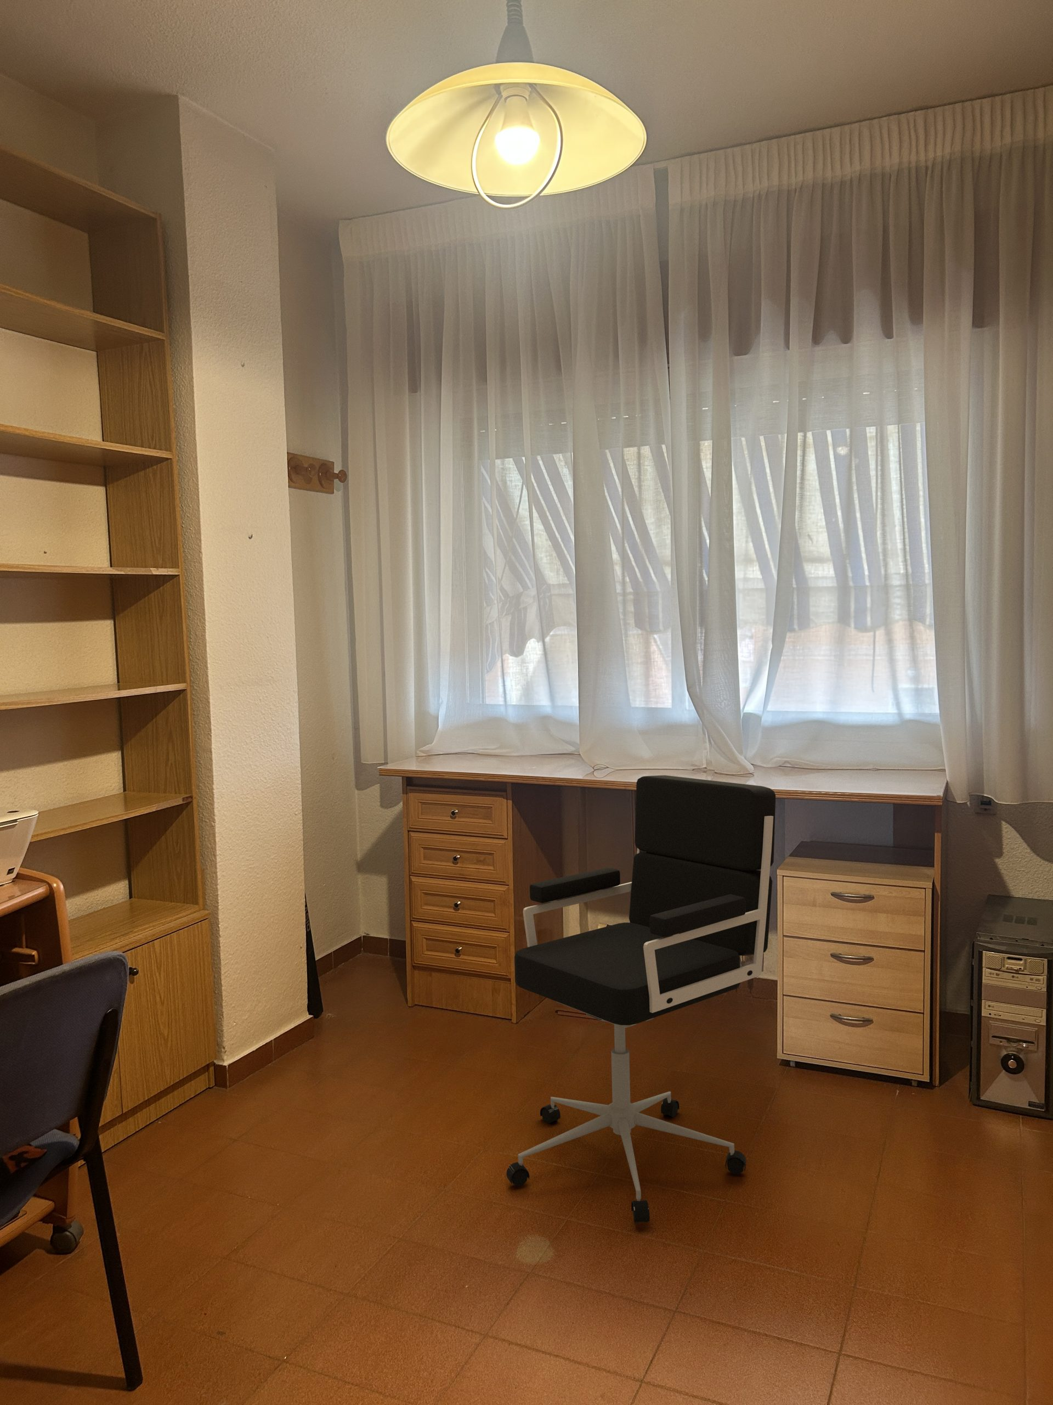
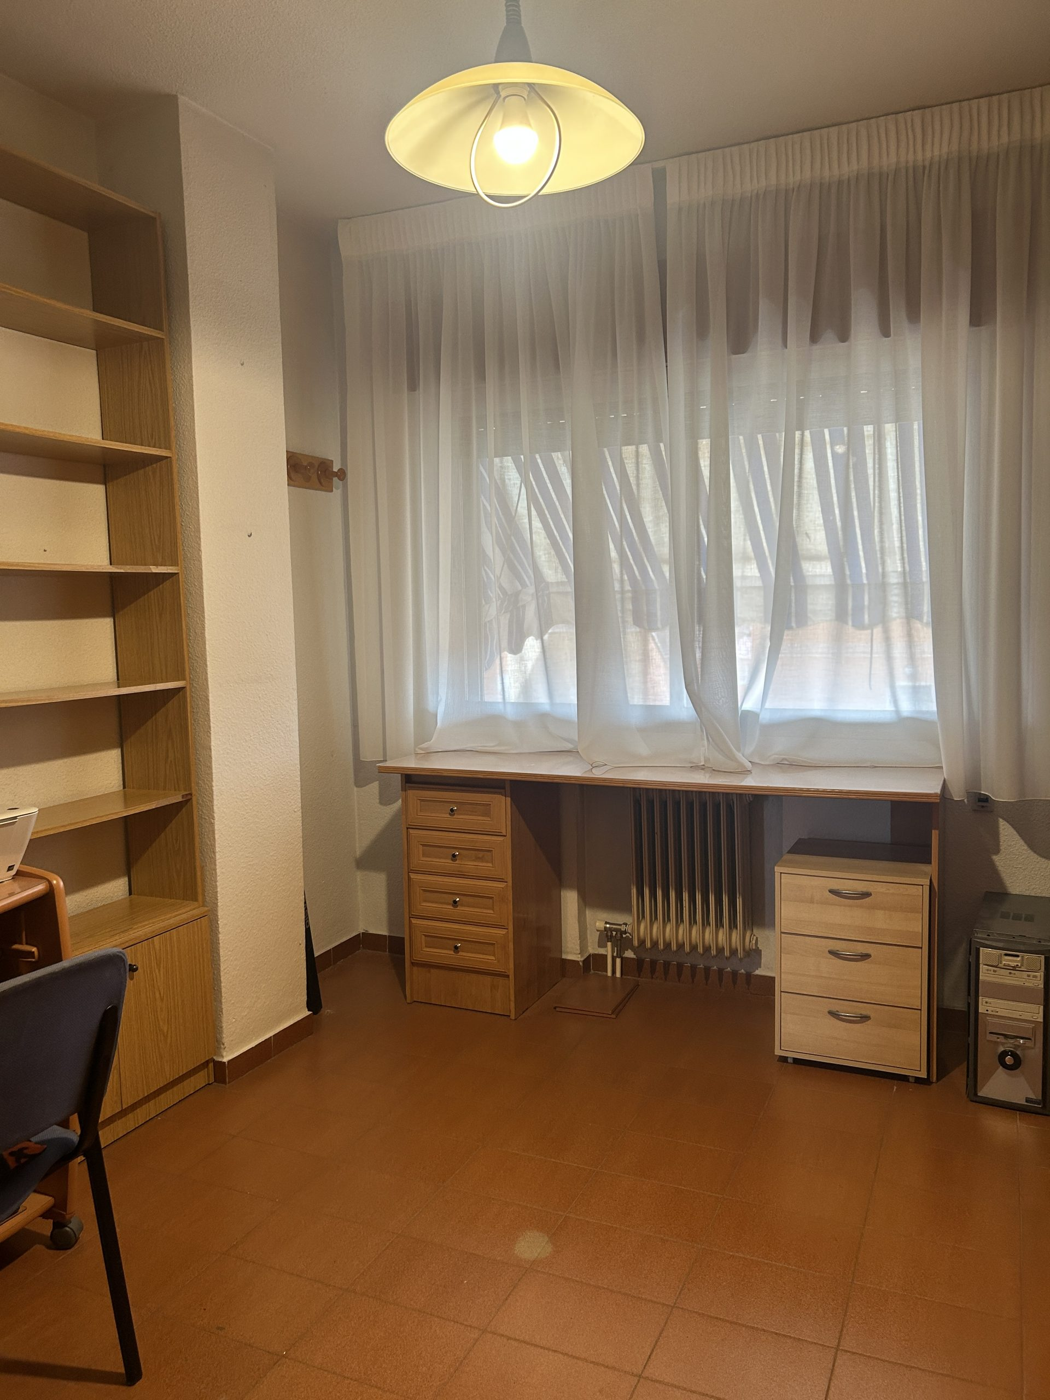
- office chair (644, 971)
